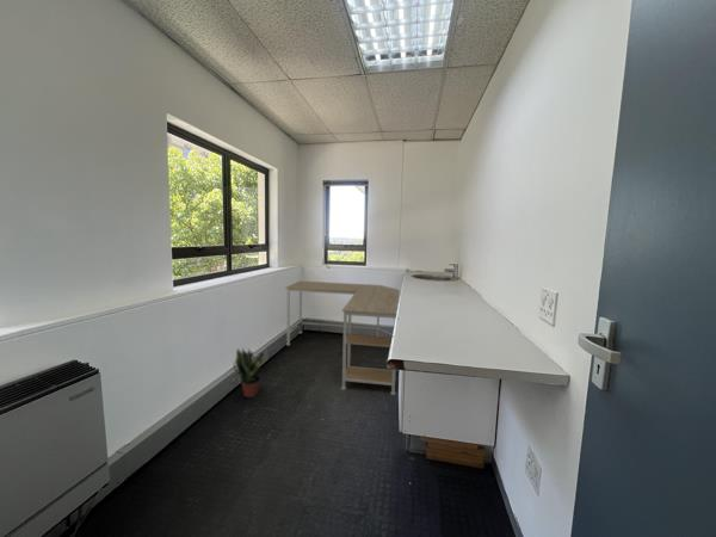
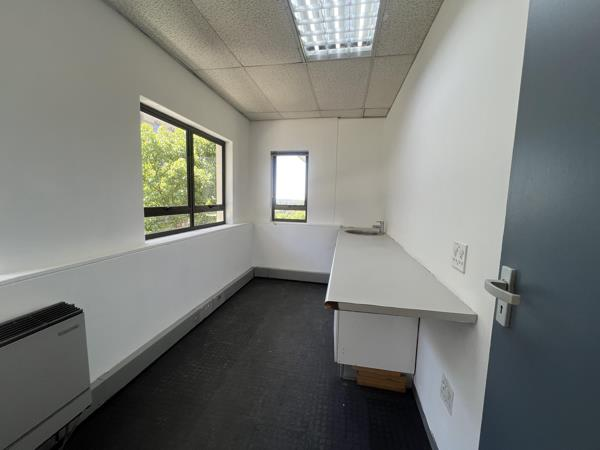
- potted plant (253, 368)
- desk (337, 325)
